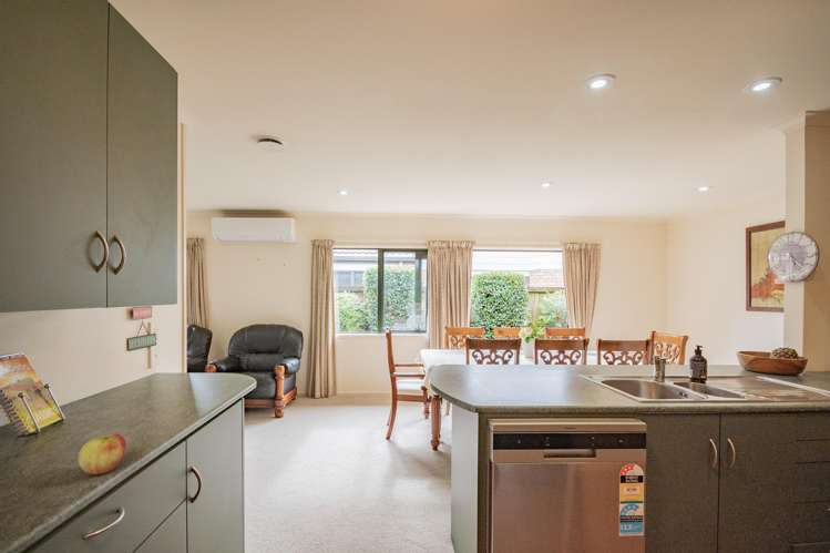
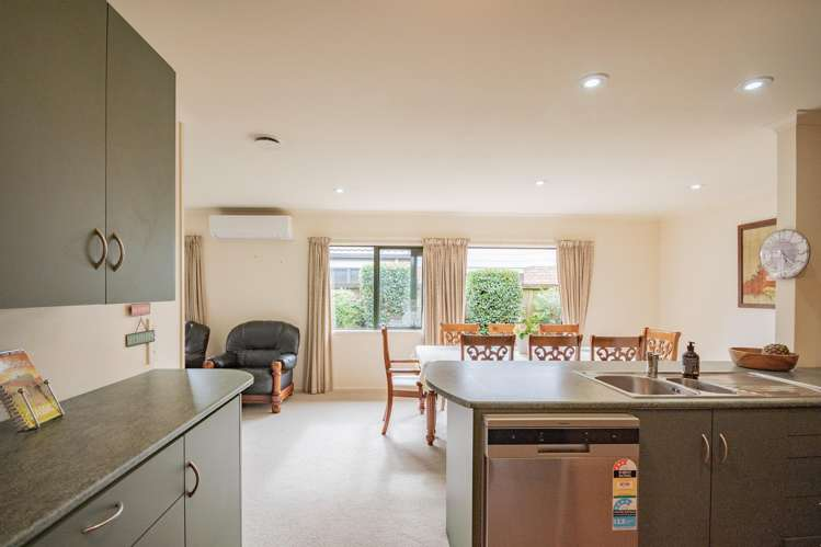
- apple (102, 453)
